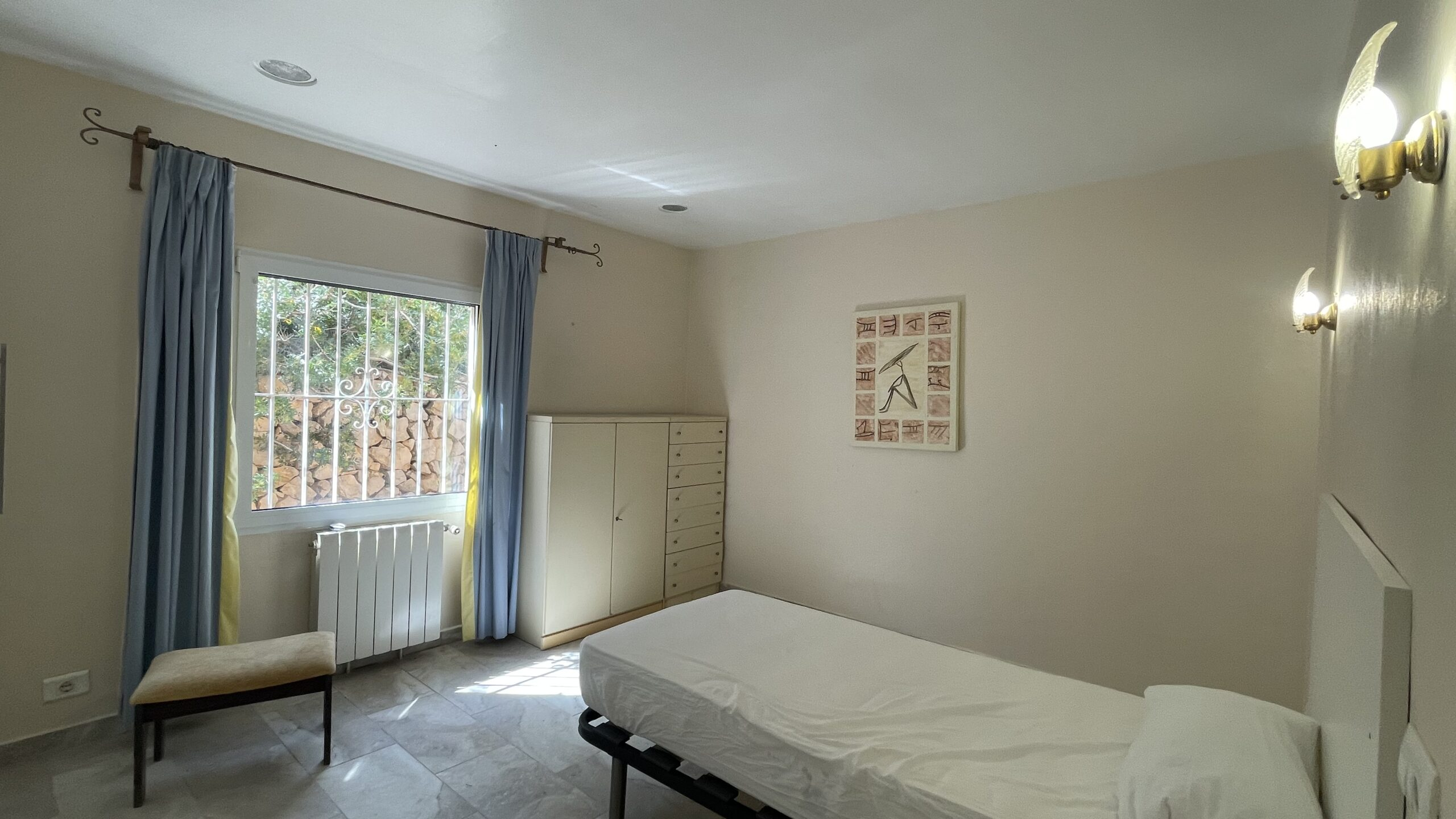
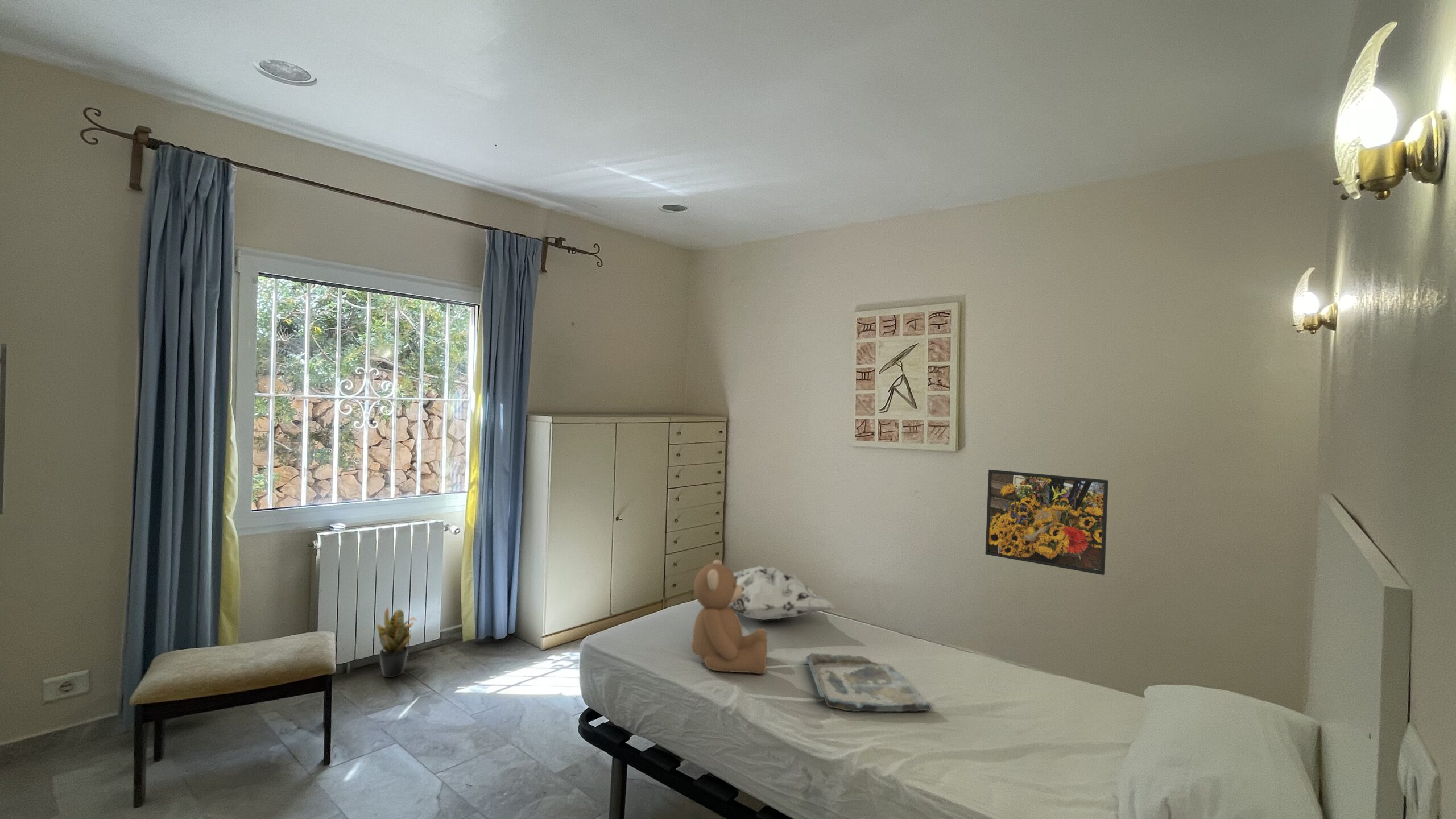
+ decorative pillow (766, 593)
+ teddy bear (730, 614)
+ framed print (1043, 519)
+ potted plant (396, 639)
+ tray (866, 681)
